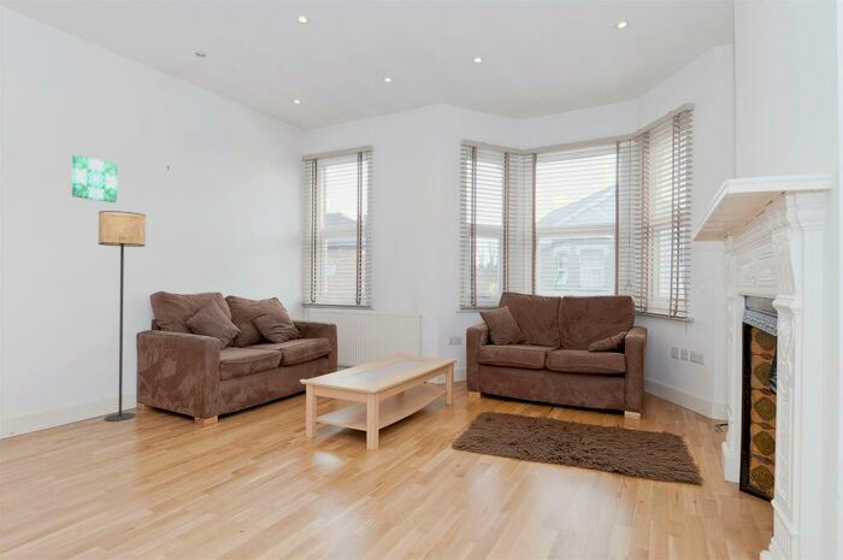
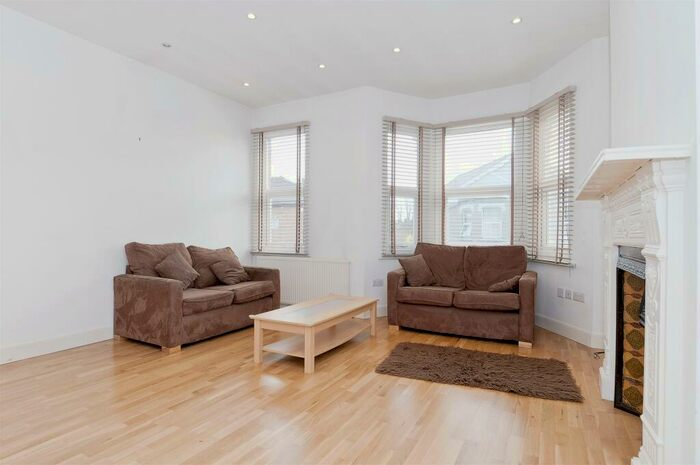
- floor lamp (120, 314)
- wall art (95, 179)
